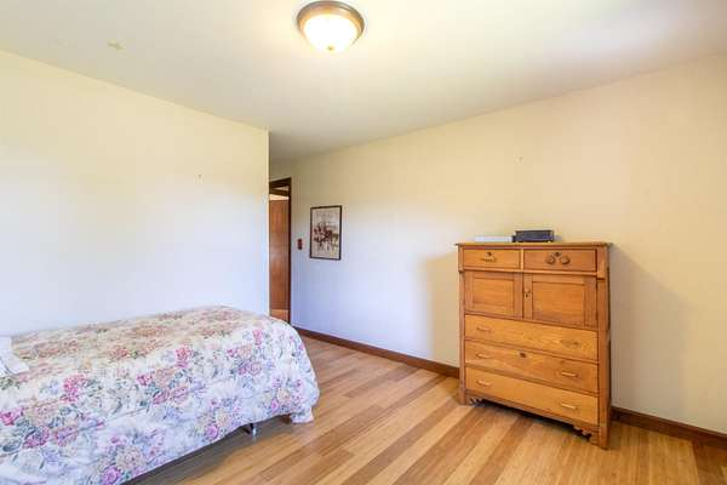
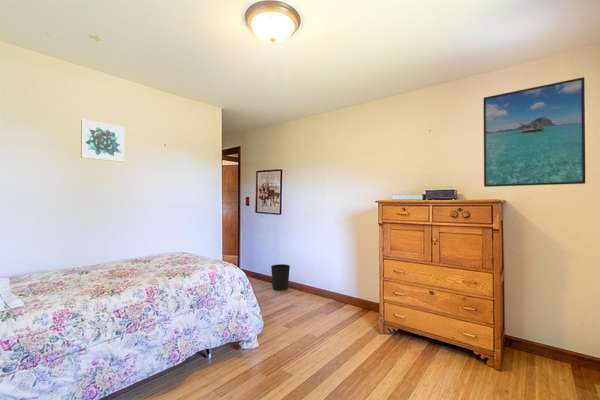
+ wastebasket (280, 277)
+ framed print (529, 136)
+ wall art (103, 141)
